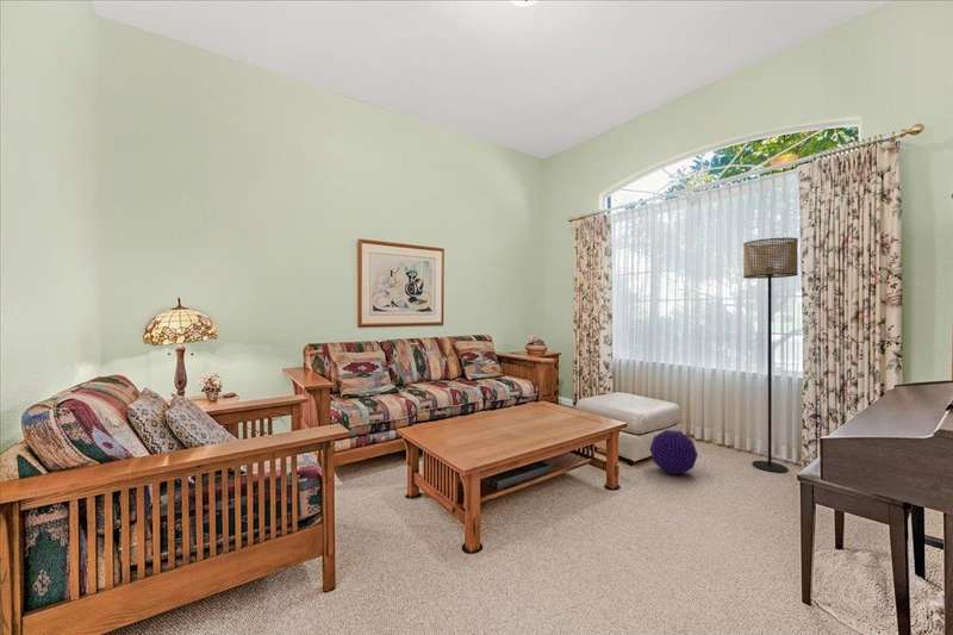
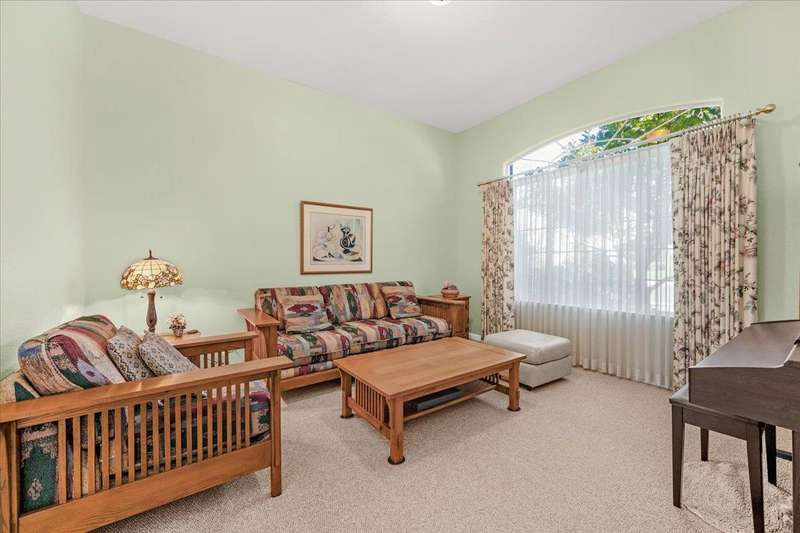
- floor lamp (770, 354)
- decorative ball (673, 452)
